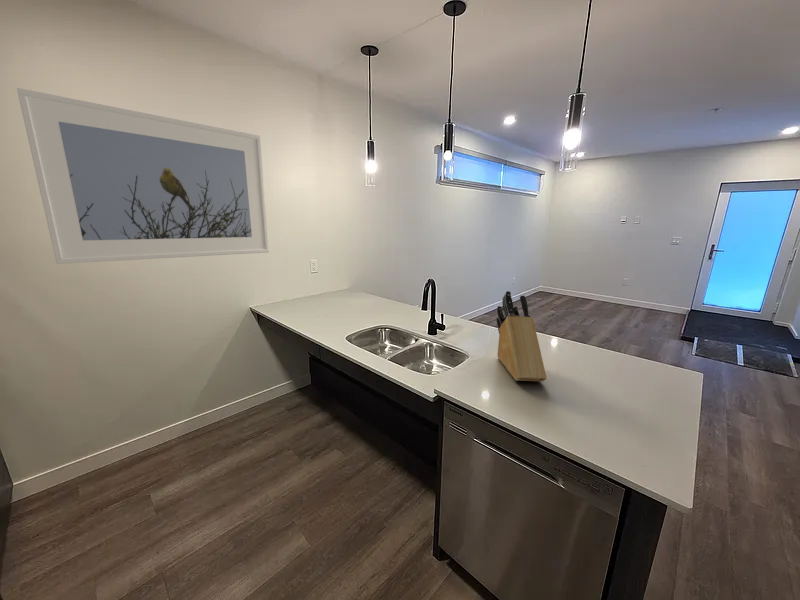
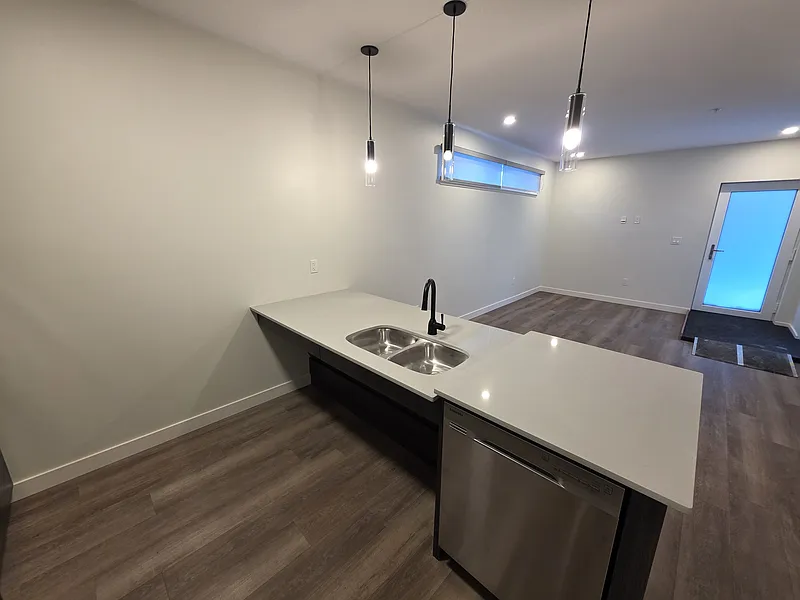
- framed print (173, 190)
- knife block (519, 331)
